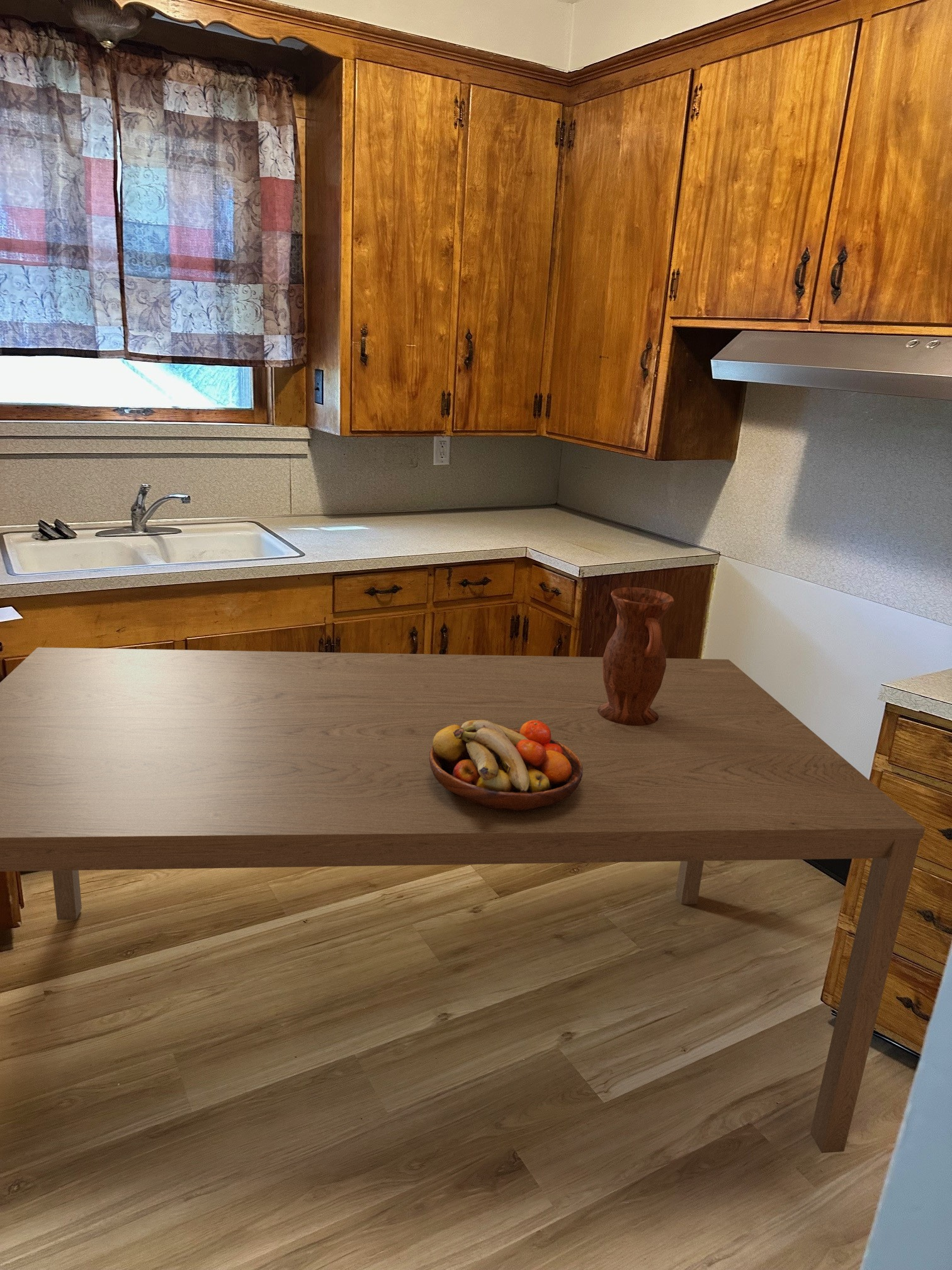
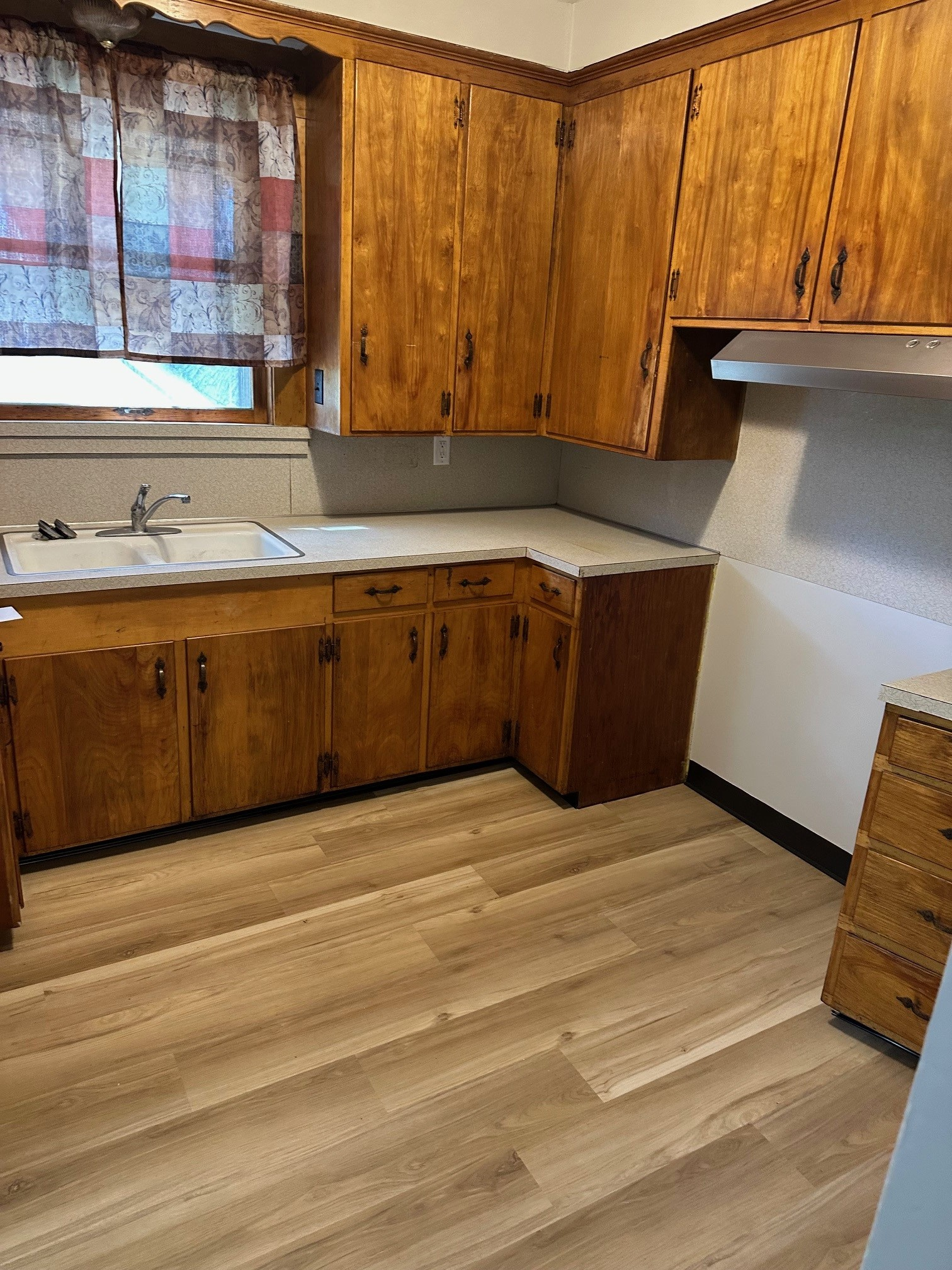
- fruit bowl (507, 752)
- dining table (404, 865)
- pitcher (635, 655)
